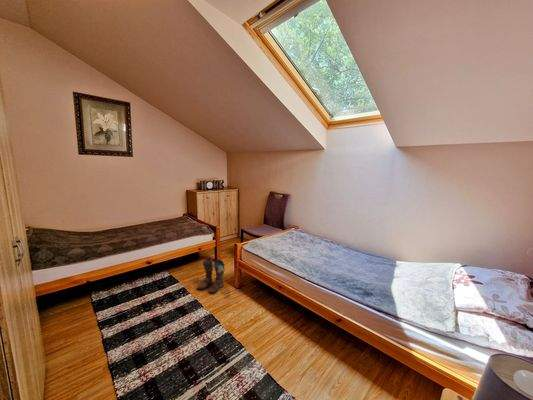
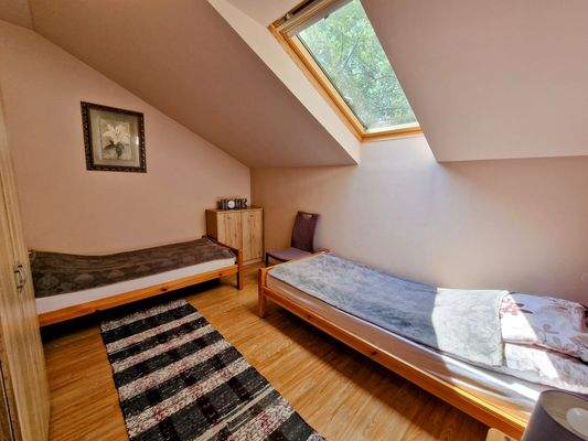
- boots (211, 274)
